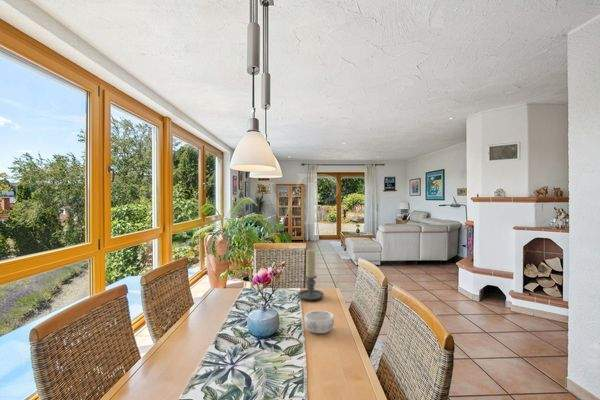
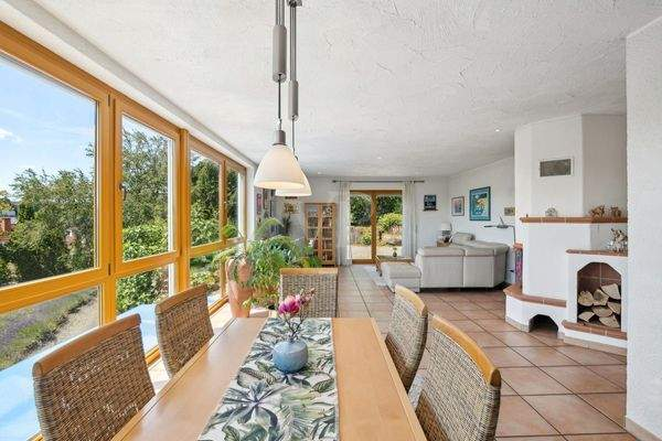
- decorative bowl (318, 321)
- candle holder (310, 272)
